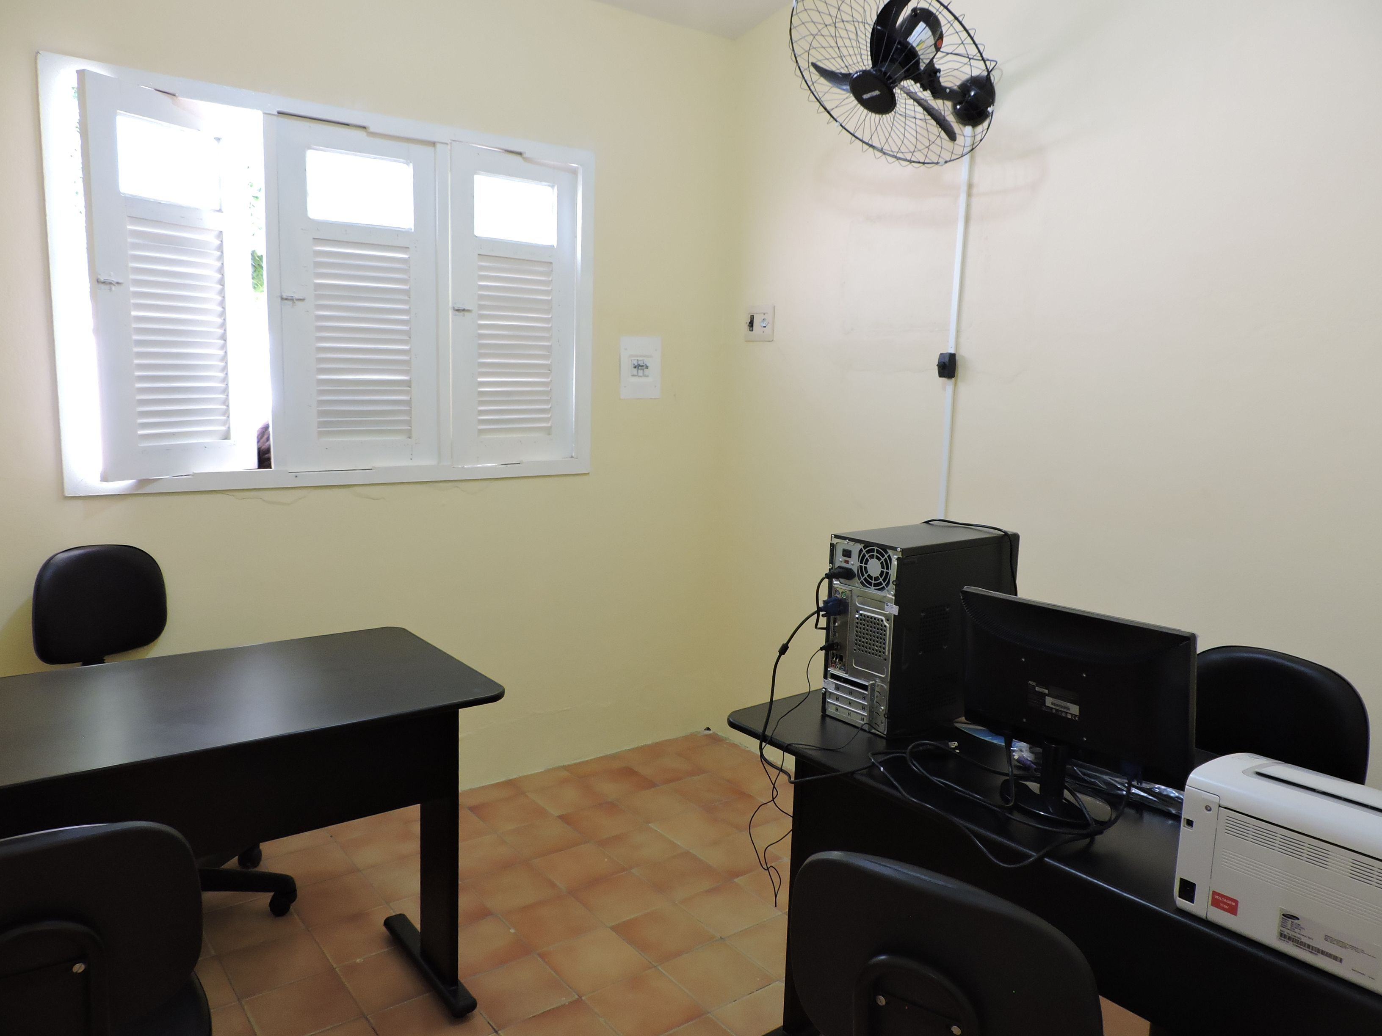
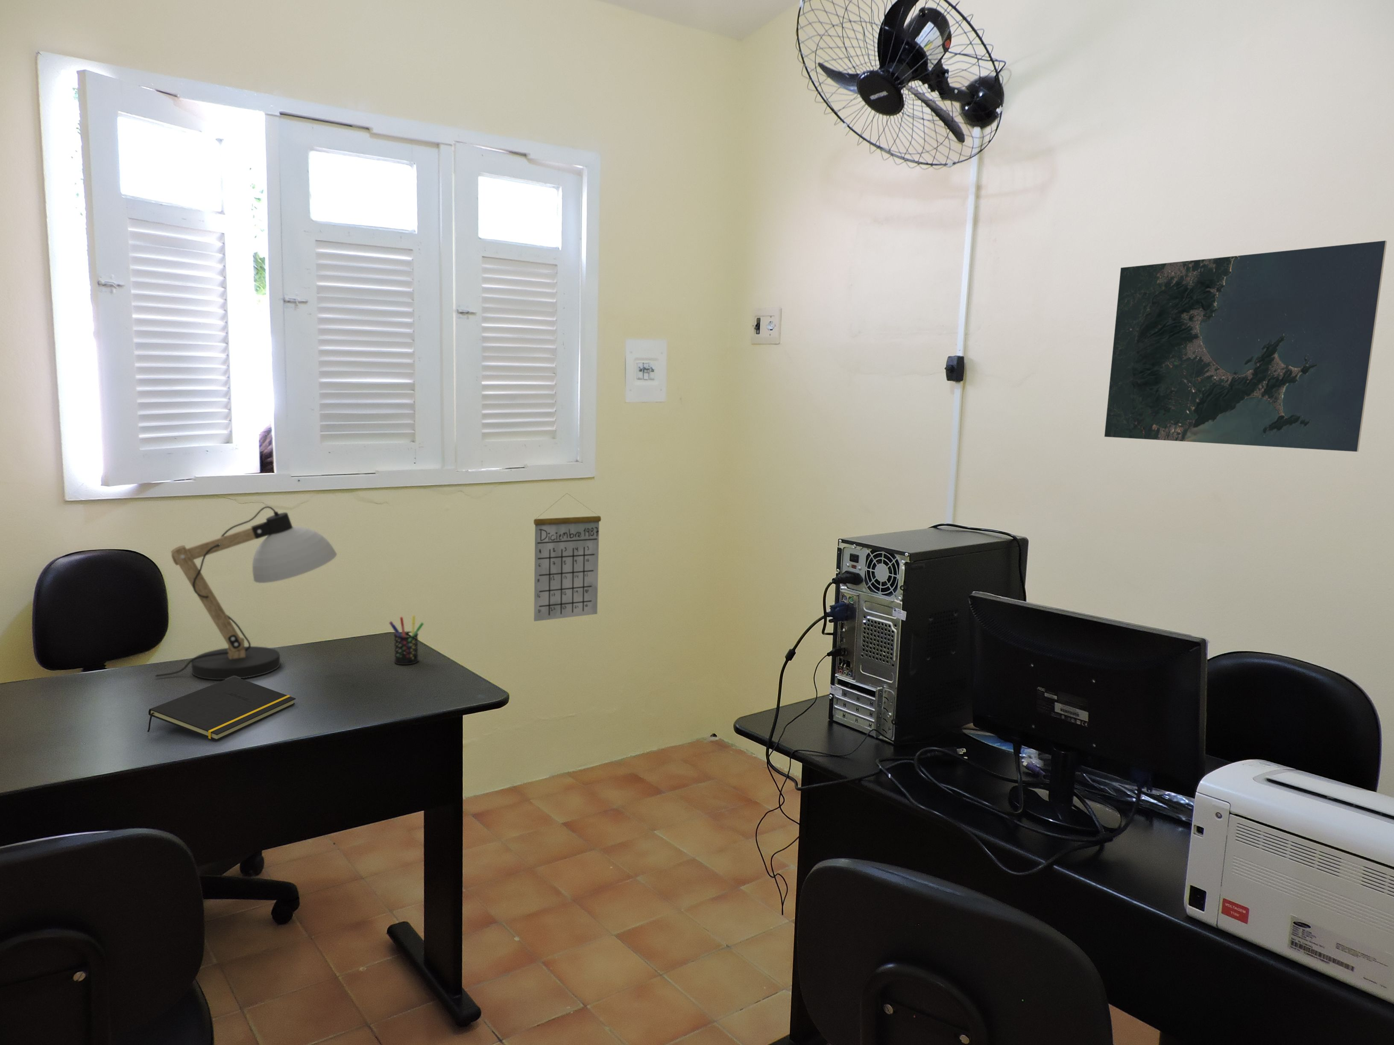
+ pen holder (408, 638)
+ notepad (225, 706)
+ desk lamp (255, 582)
+ map (1225, 350)
+ calendar (567, 555)
